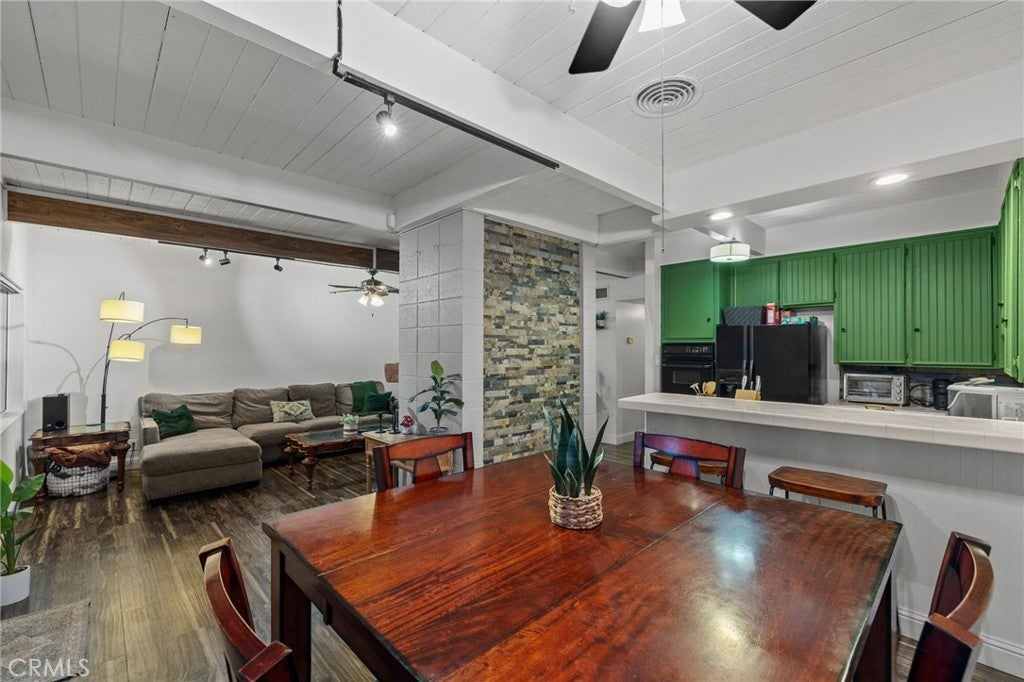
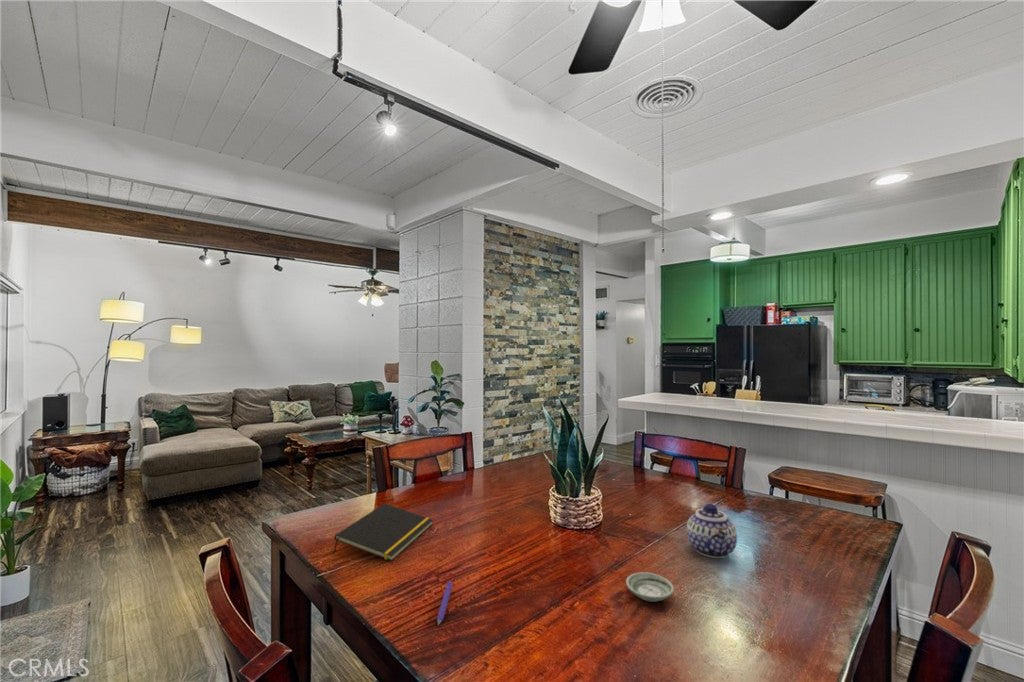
+ notepad (387, 529)
+ saucer (649, 589)
+ pen (444, 601)
+ teapot (711, 528)
